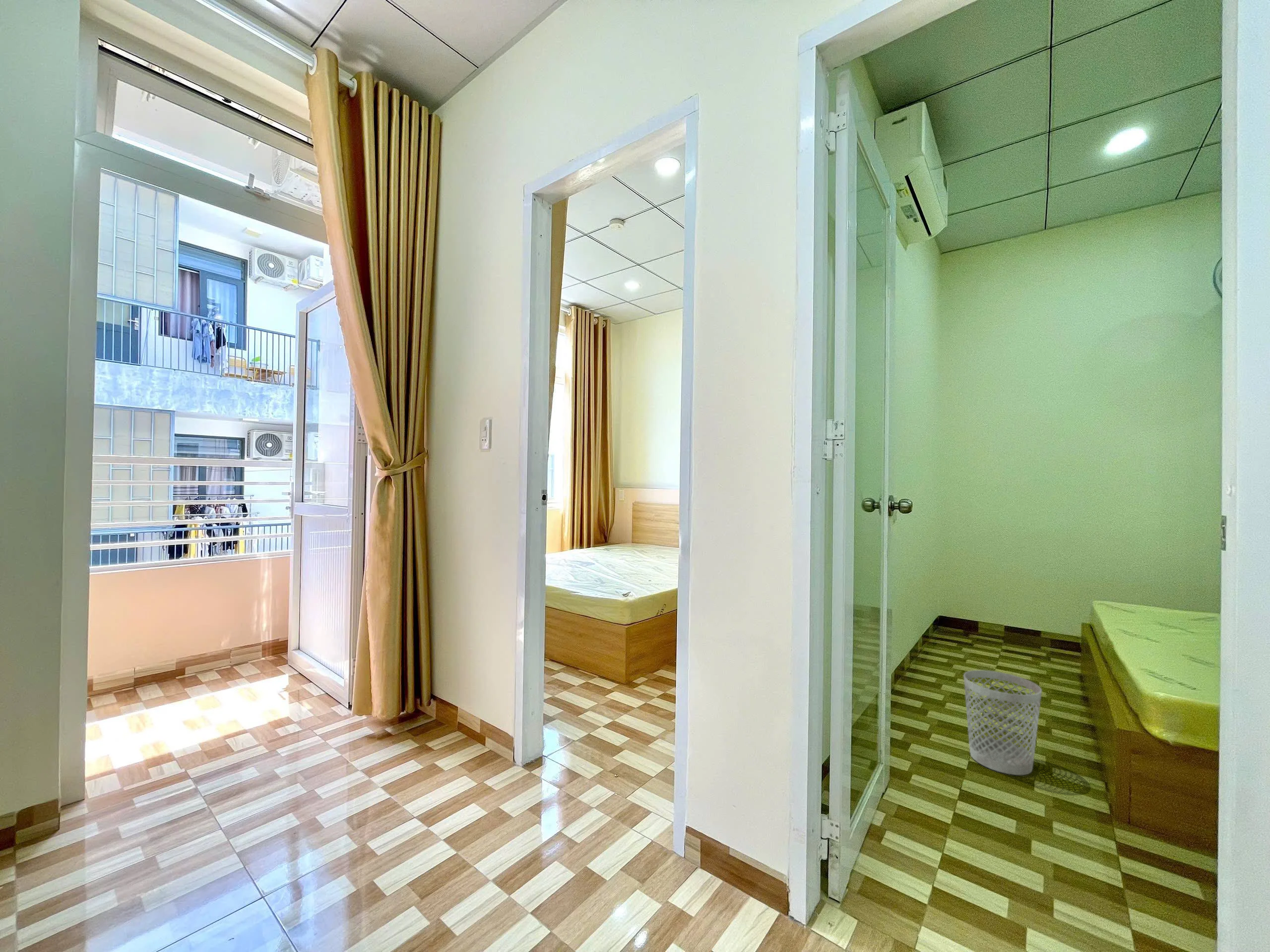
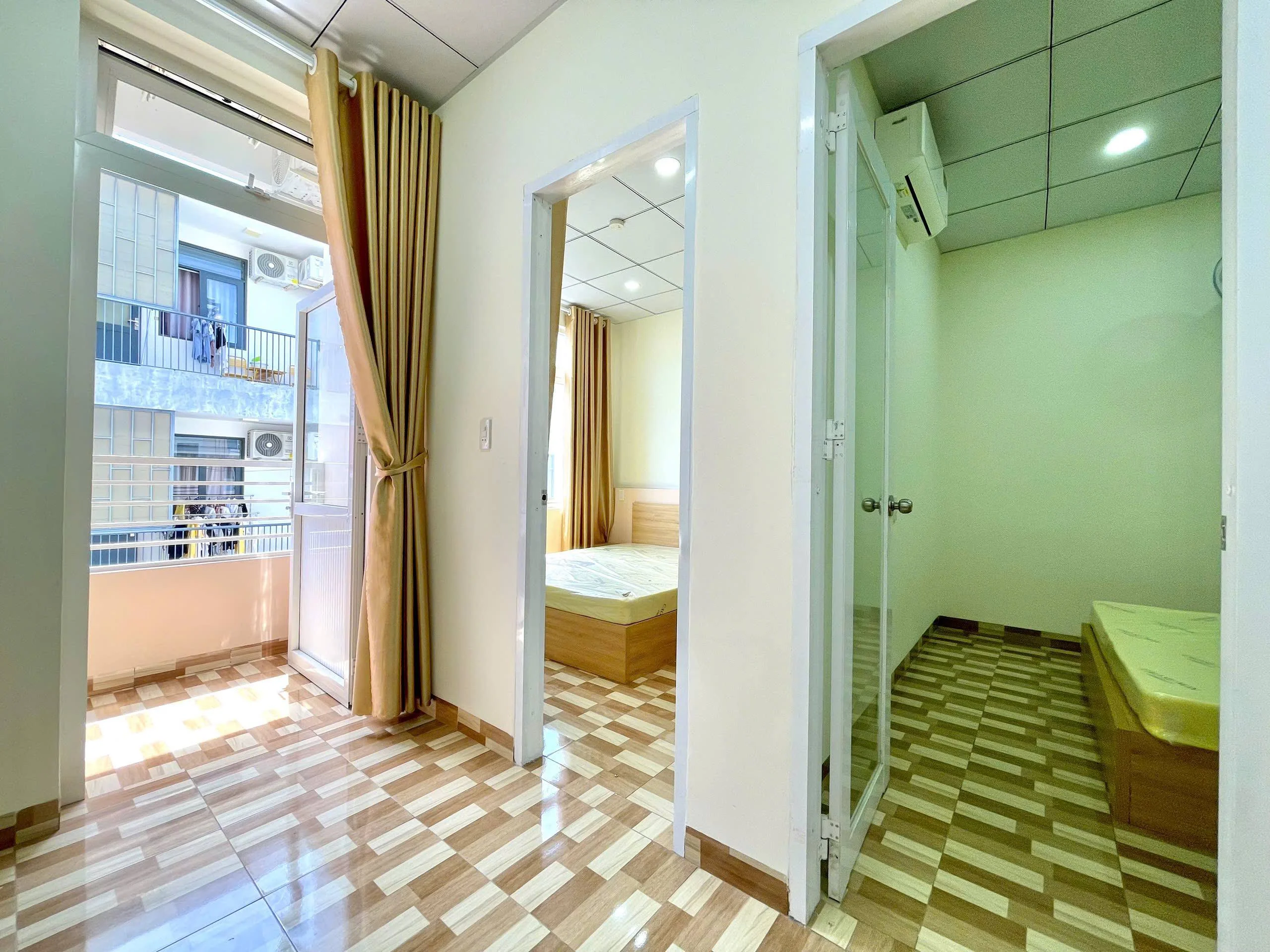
- wastebasket (1001, 721)
